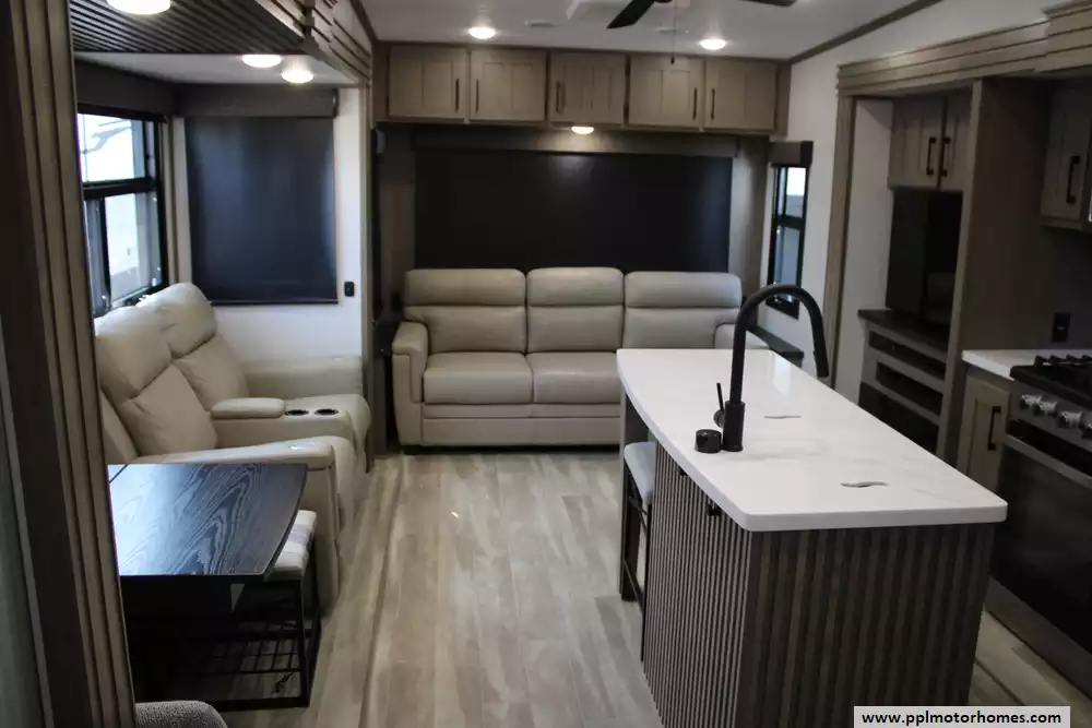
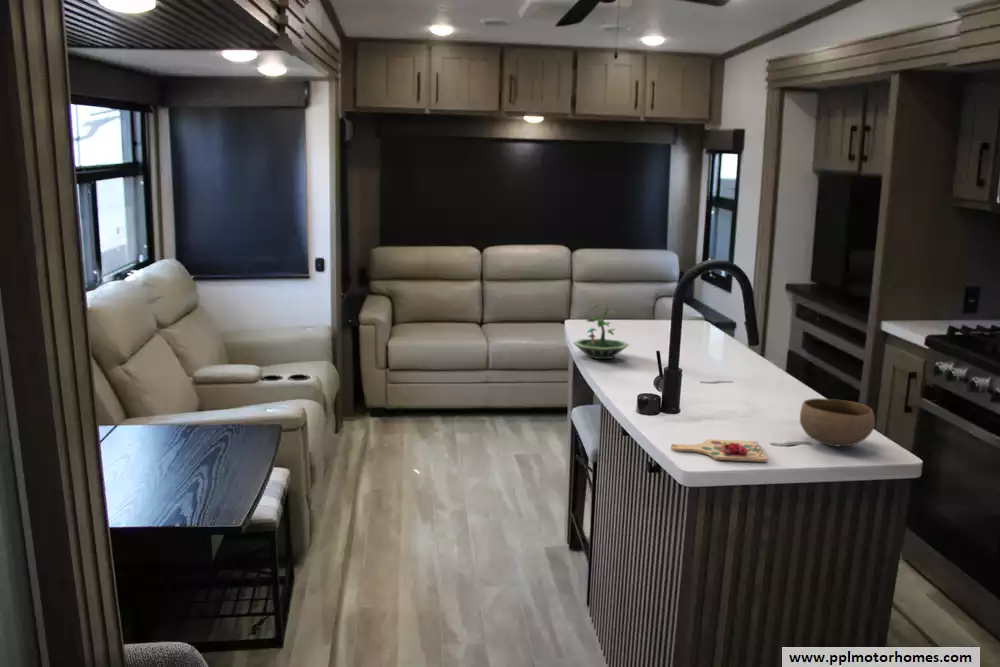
+ terrarium (604, 313)
+ bowl (836, 424)
+ cutting board (715, 445)
